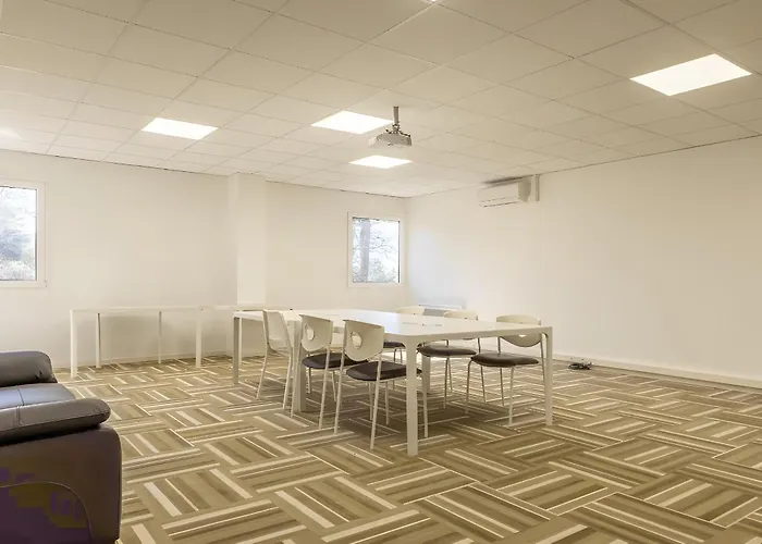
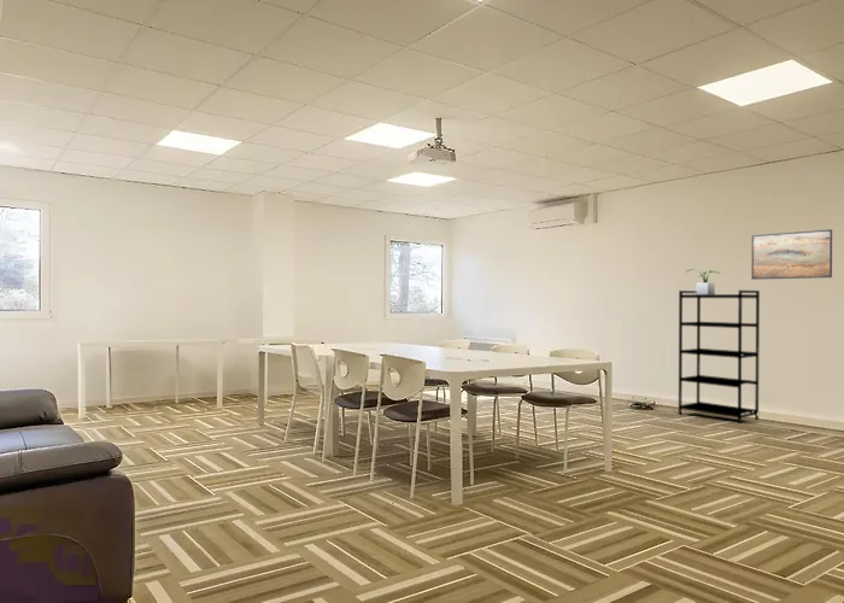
+ shelving unit (717, 353)
+ potted plant (703, 281)
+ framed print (790, 254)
